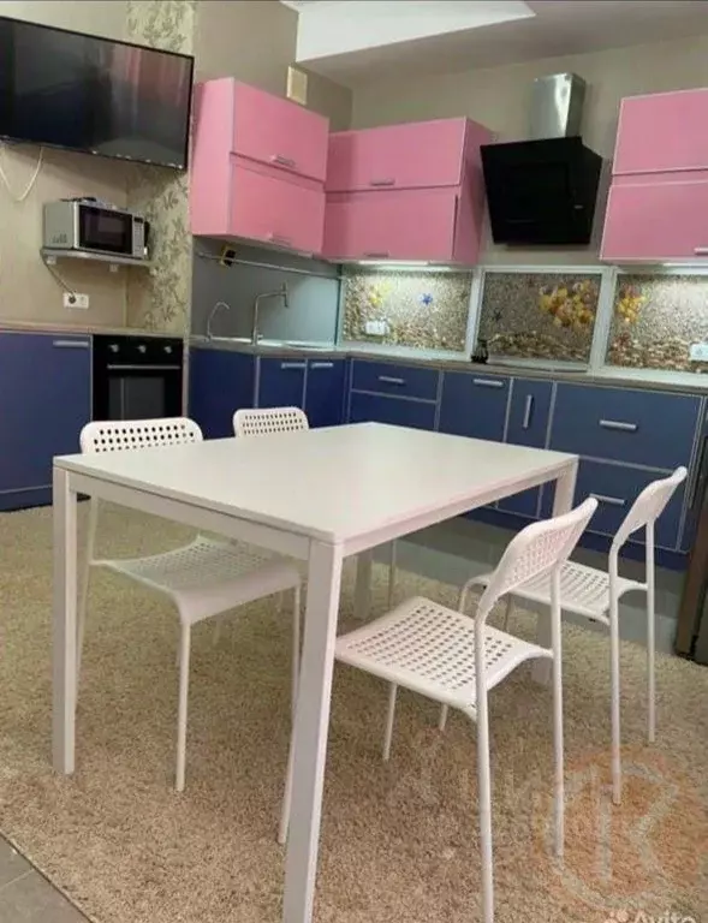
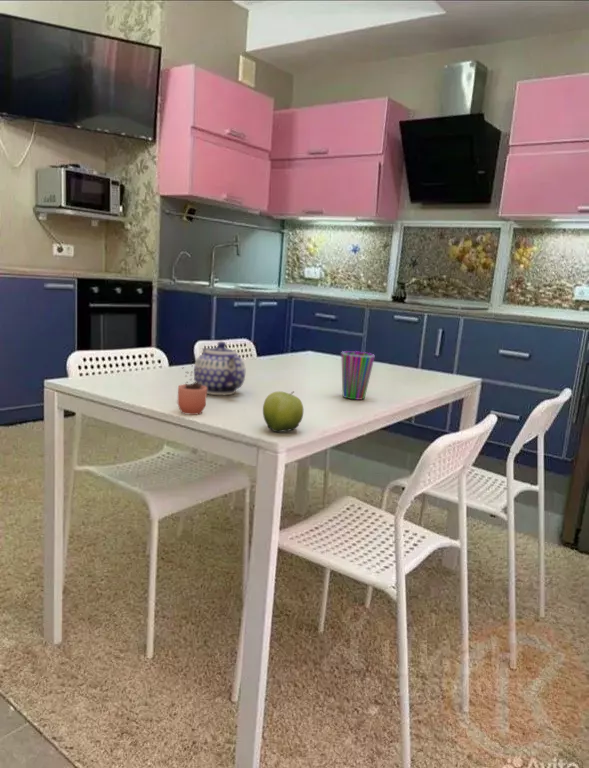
+ teapot (220, 366)
+ cocoa (191, 386)
+ fruit (283, 410)
+ cup (355, 375)
